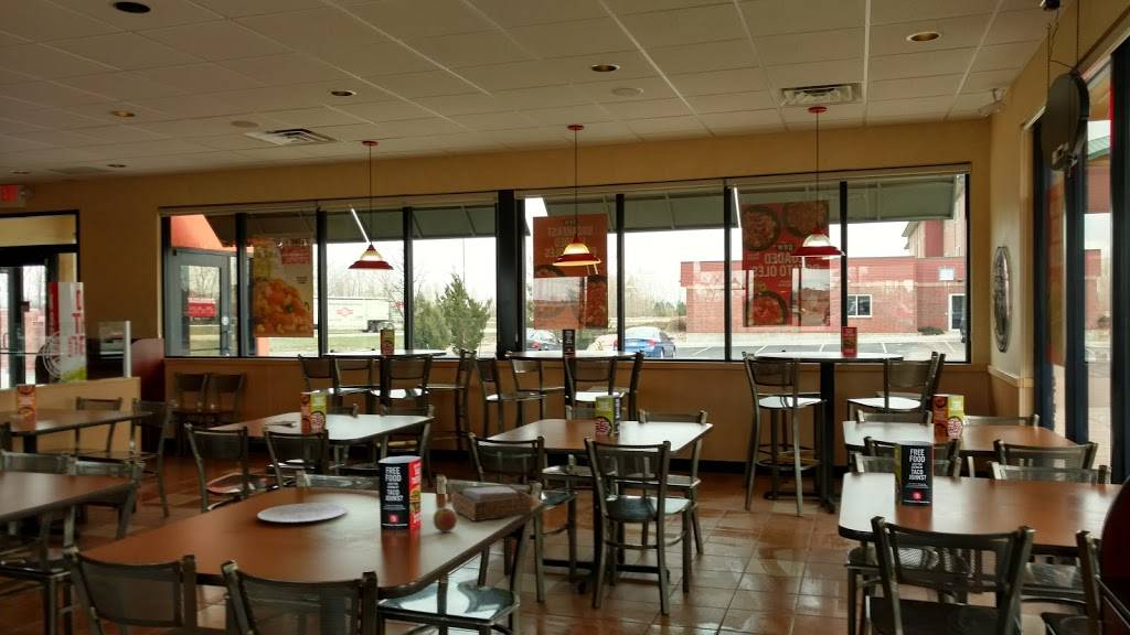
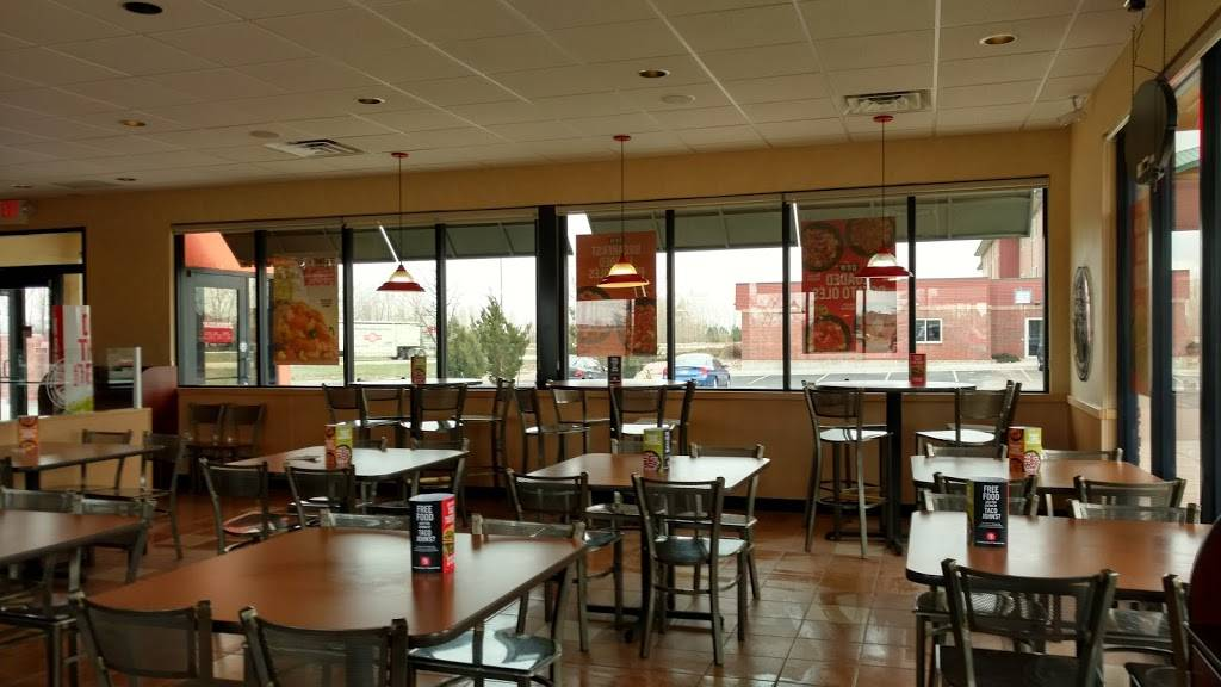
- plate (302, 514)
- apple (445, 517)
- napkin holder (491, 499)
